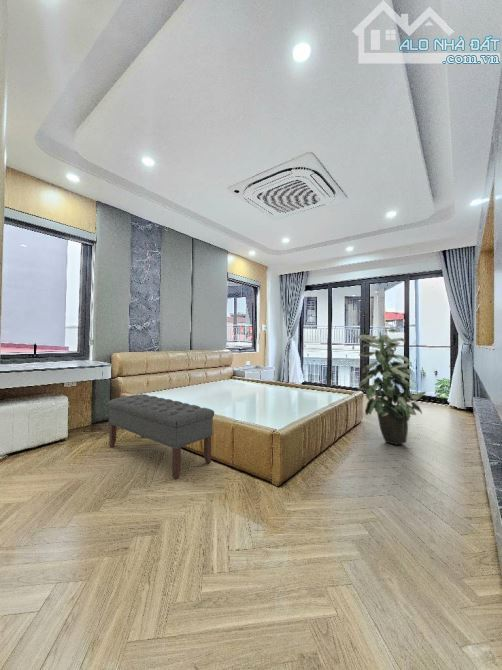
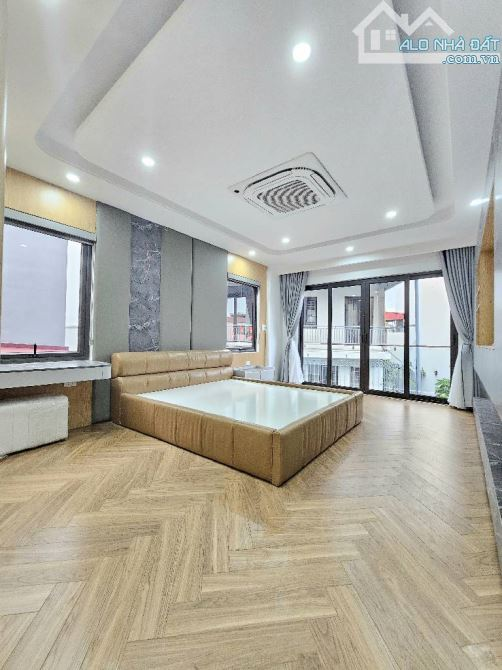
- indoor plant (387, 385)
- bench (157, 428)
